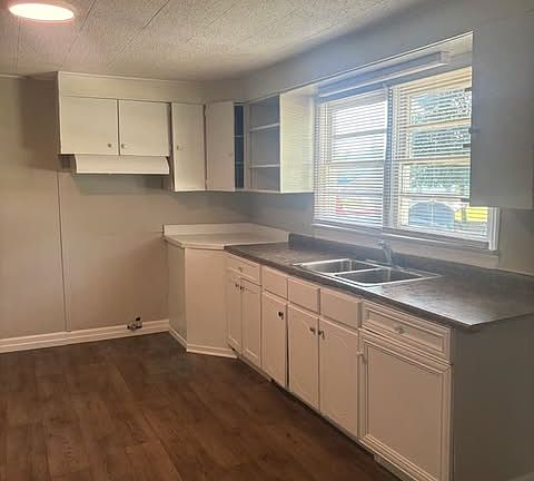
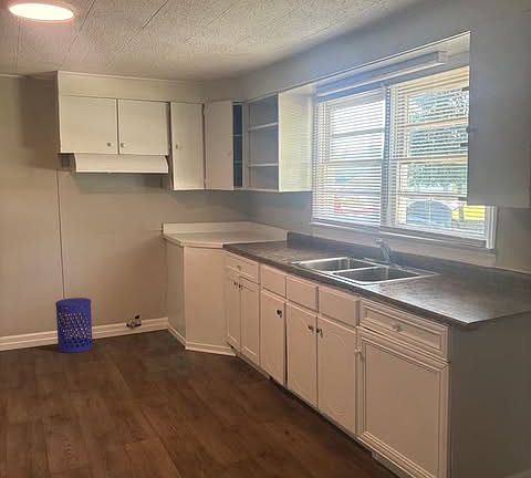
+ waste bin (74, 324)
